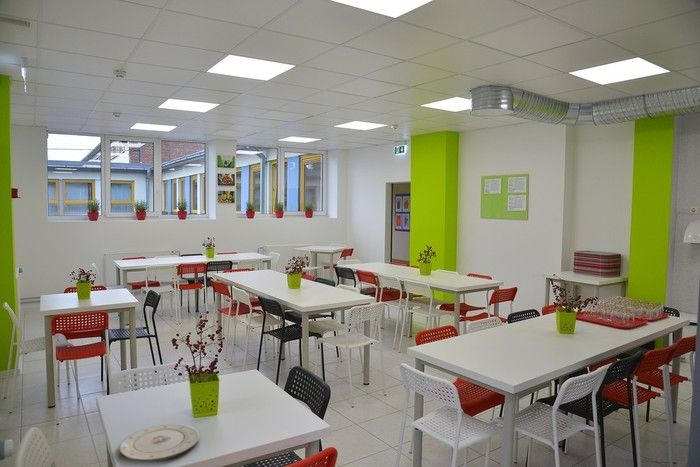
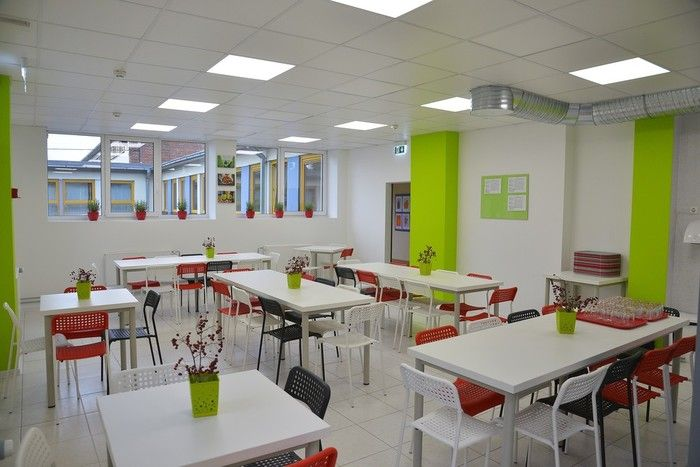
- plate (160, 442)
